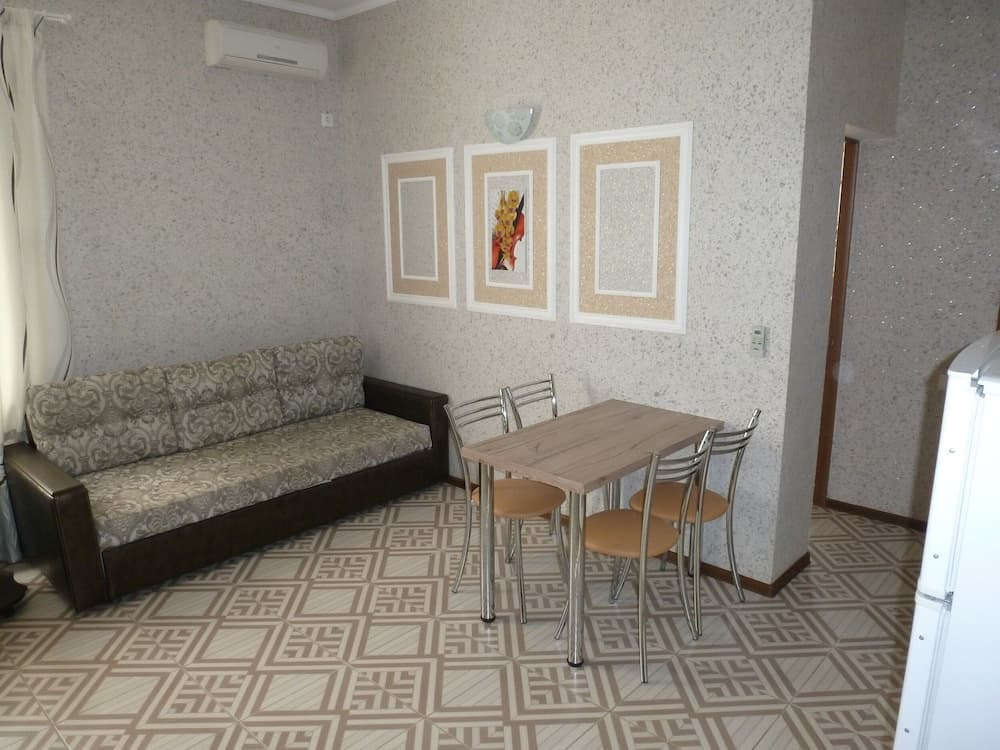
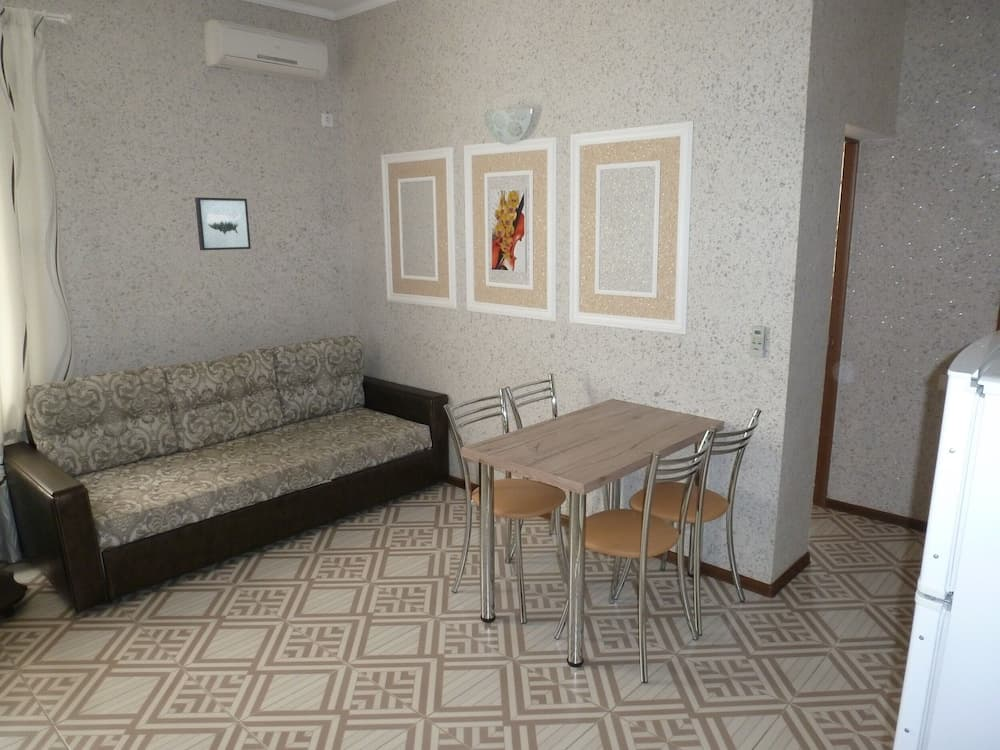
+ wall art (223, 224)
